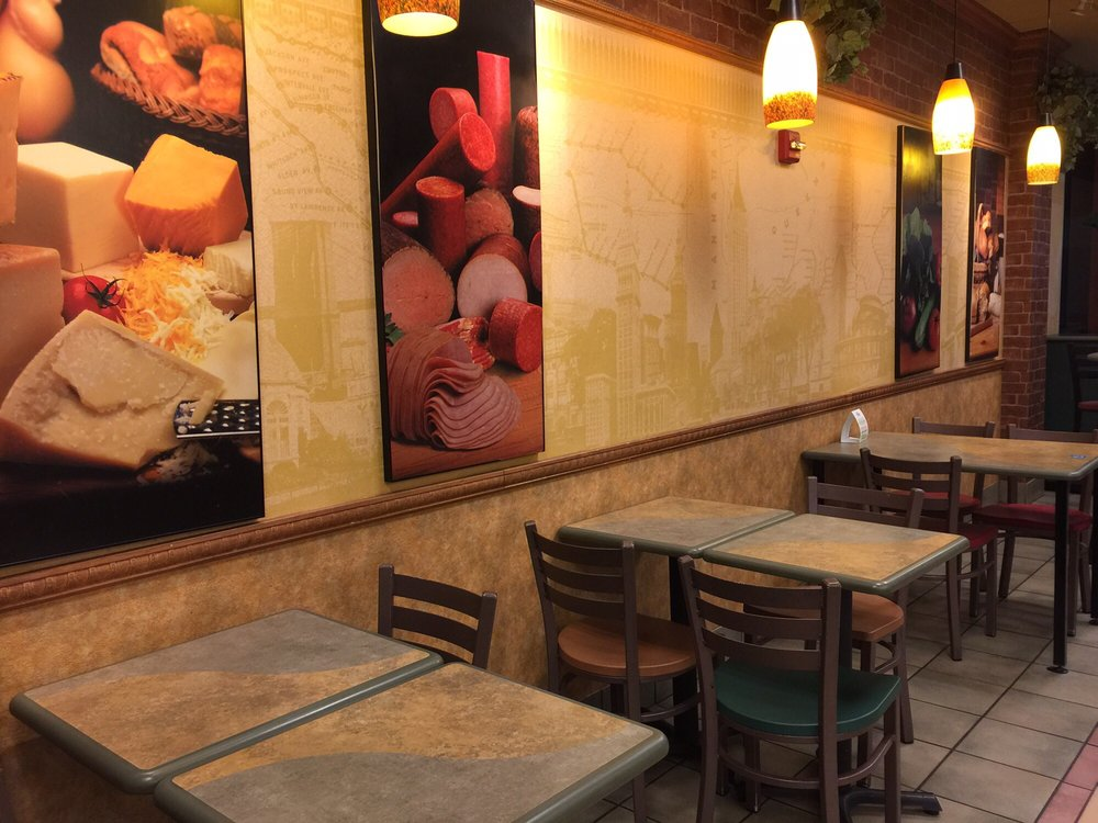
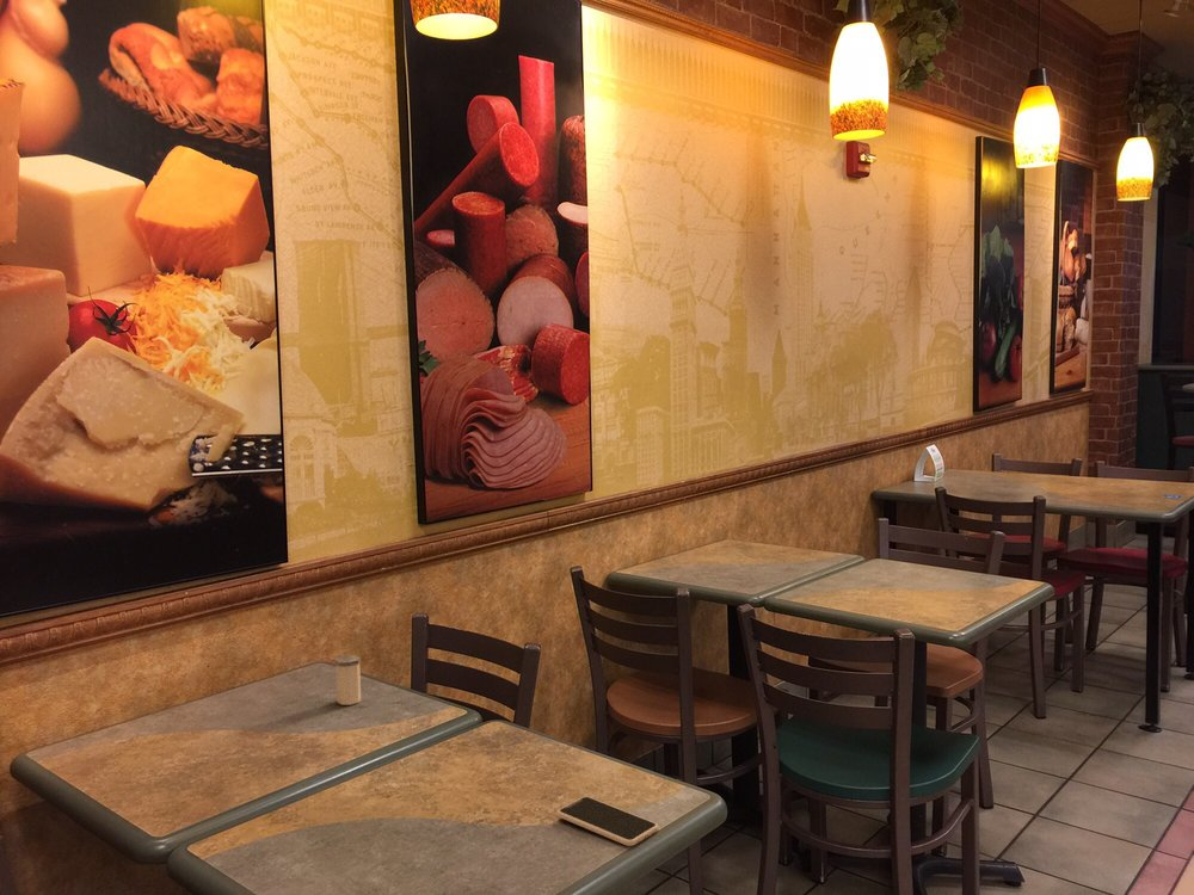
+ smartphone (607, 820)
+ salt shaker (347, 679)
